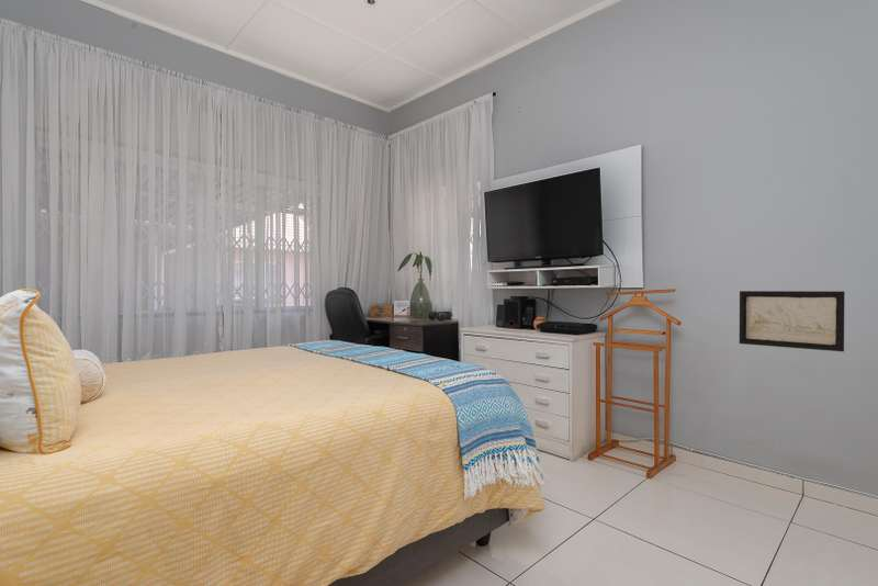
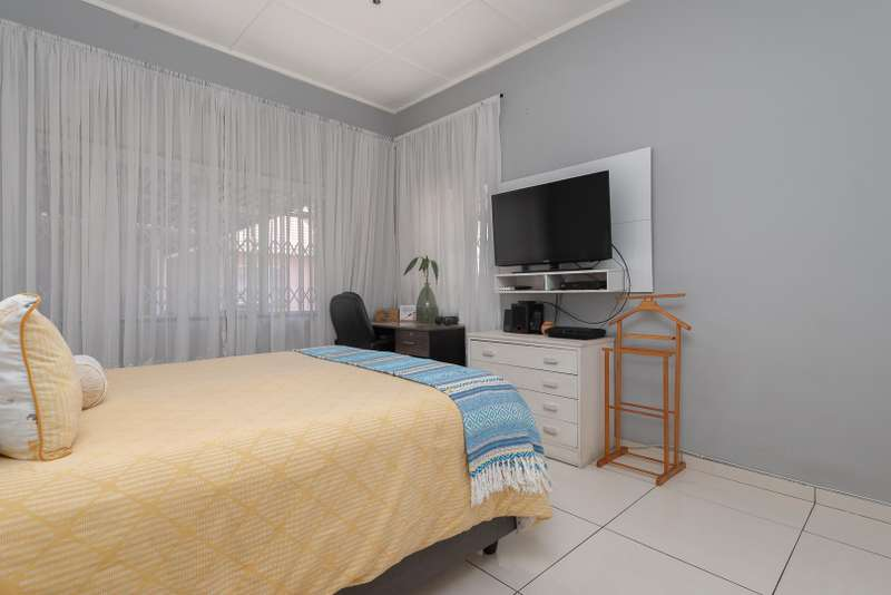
- wall art (788, 318)
